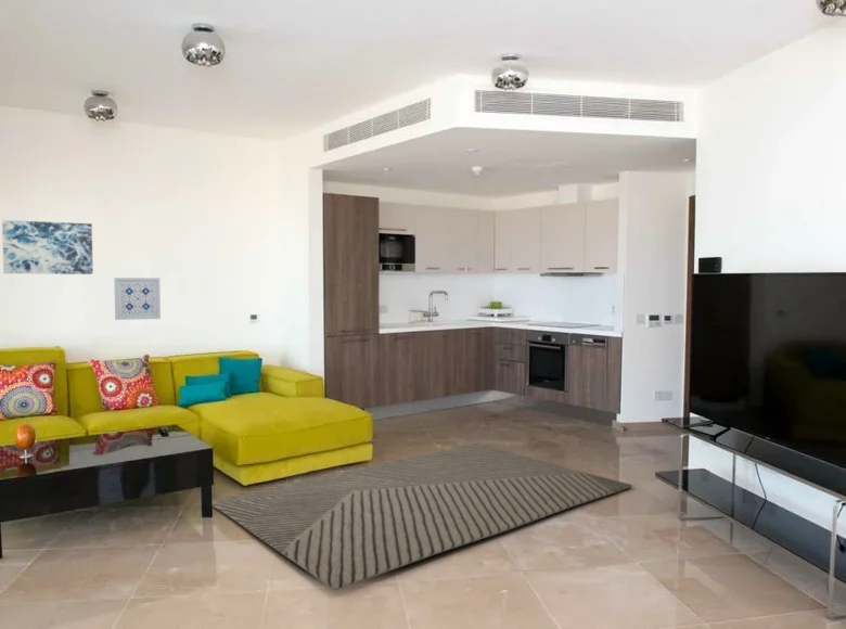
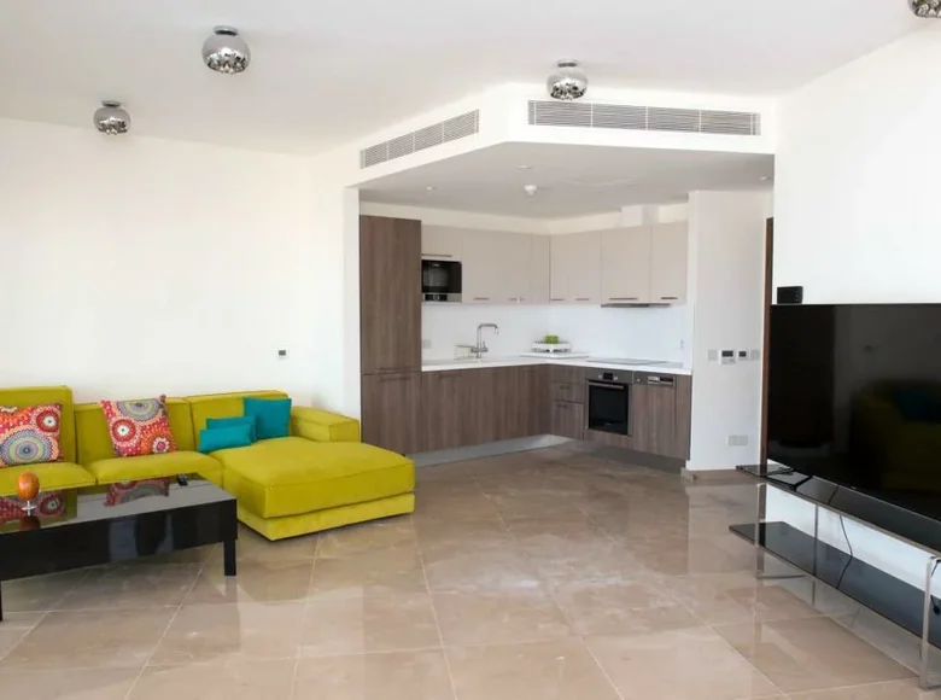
- rug (428, 492)
- wall art (49, 247)
- wall art (137, 298)
